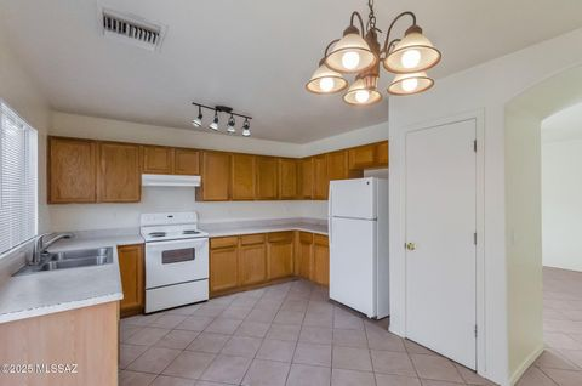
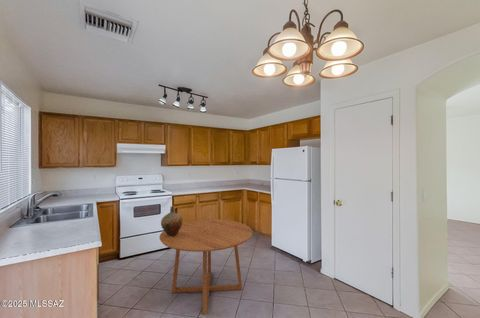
+ dining table (206, 260)
+ ceramic jug (172, 220)
